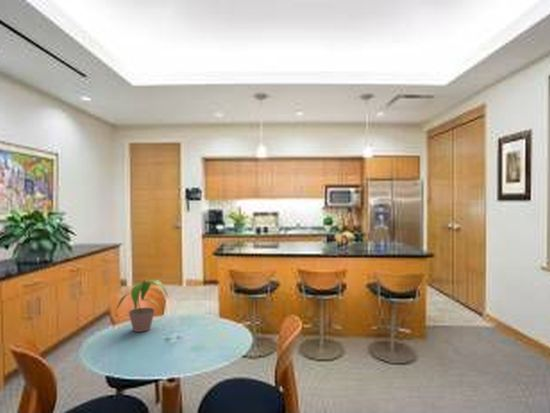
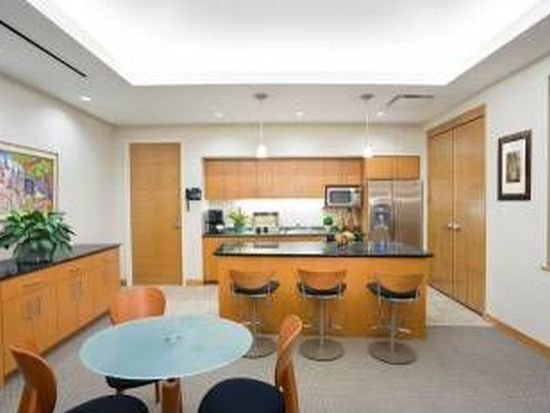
- potted plant (139, 305)
